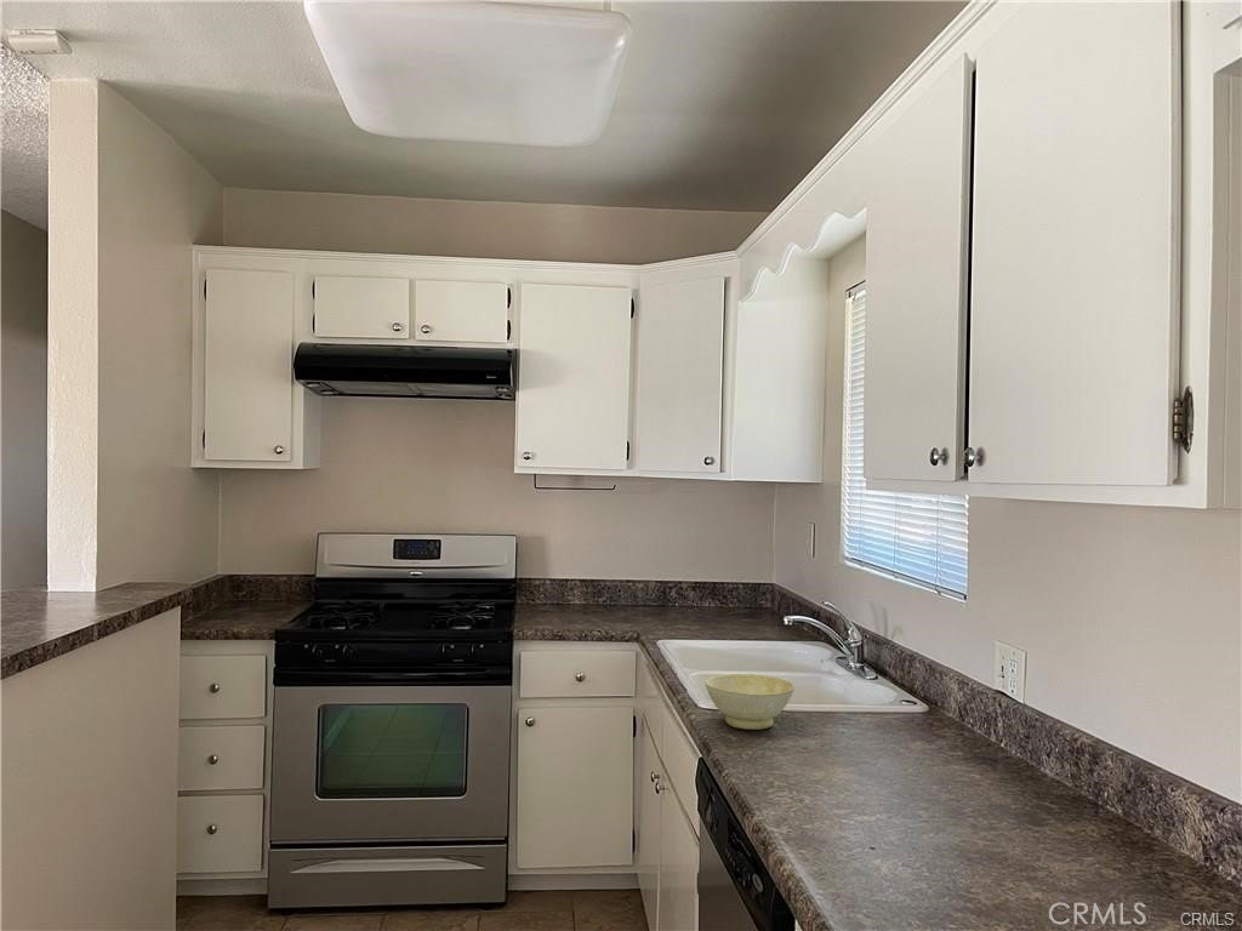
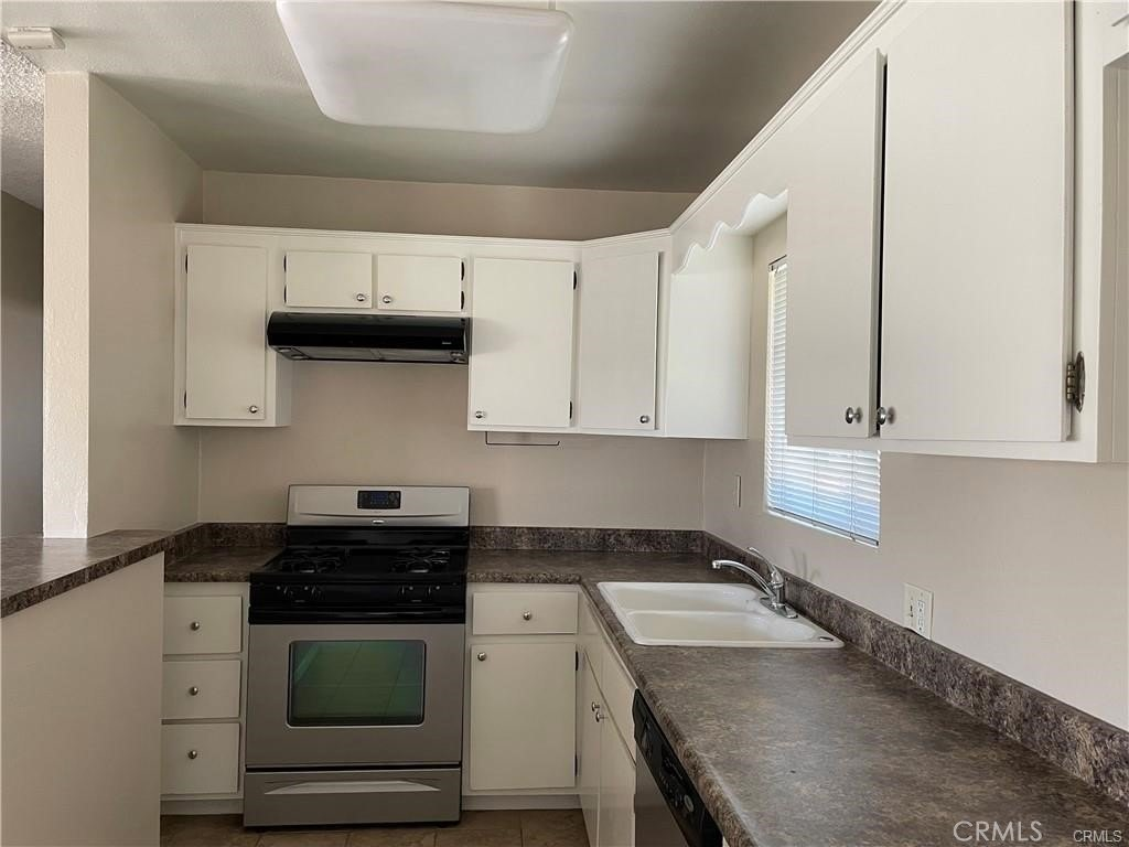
- bowl (748, 702)
